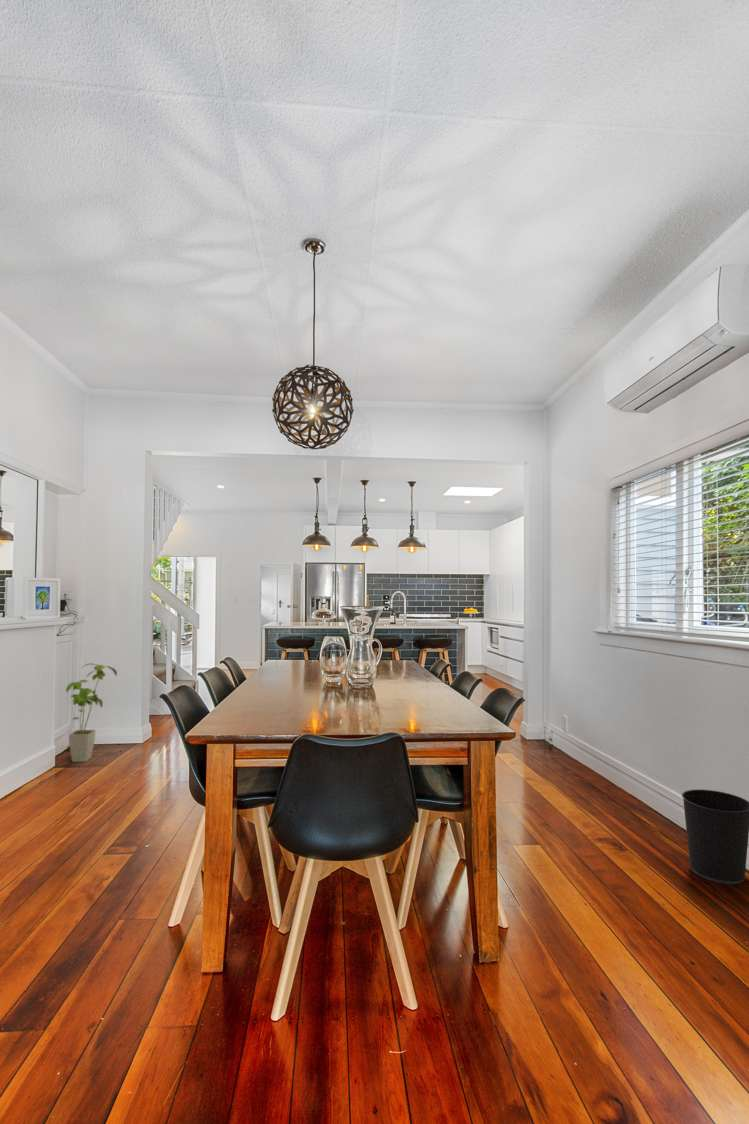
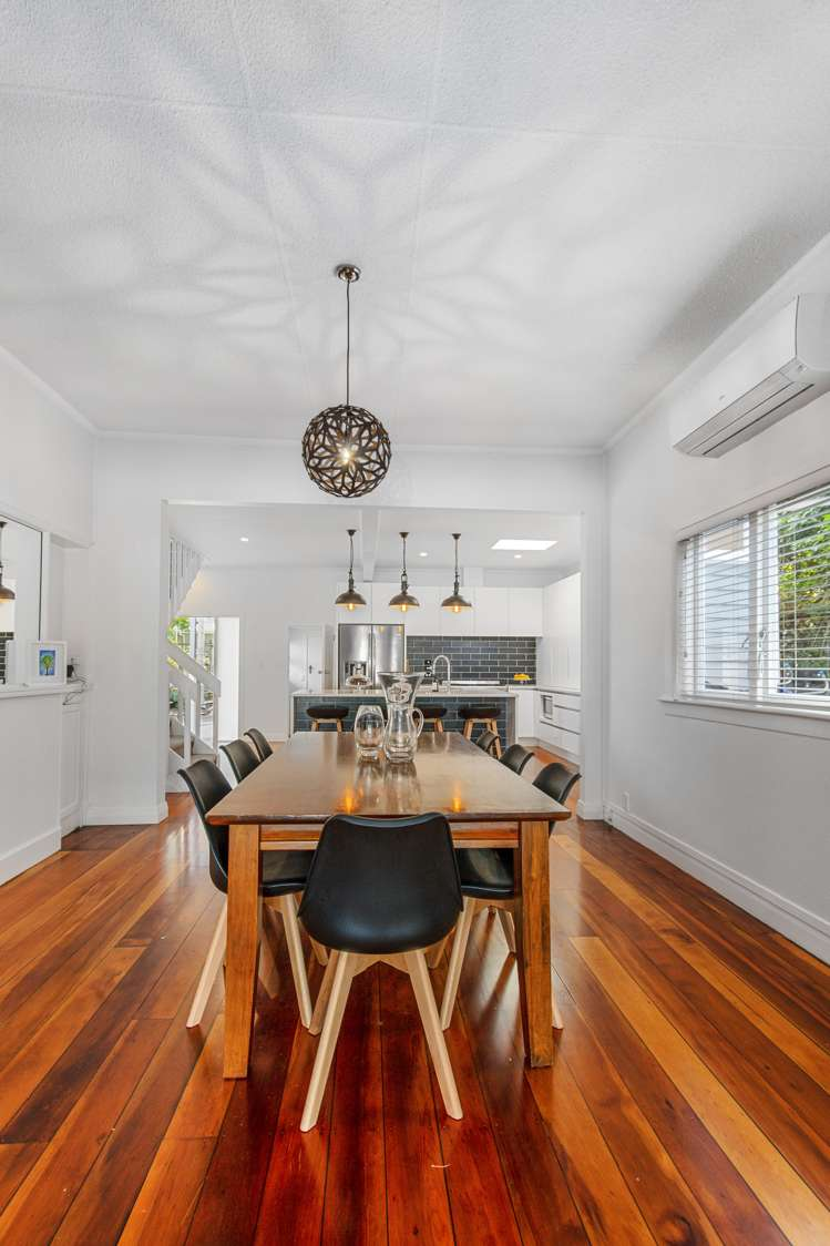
- wastebasket (716, 836)
- house plant (89, 710)
